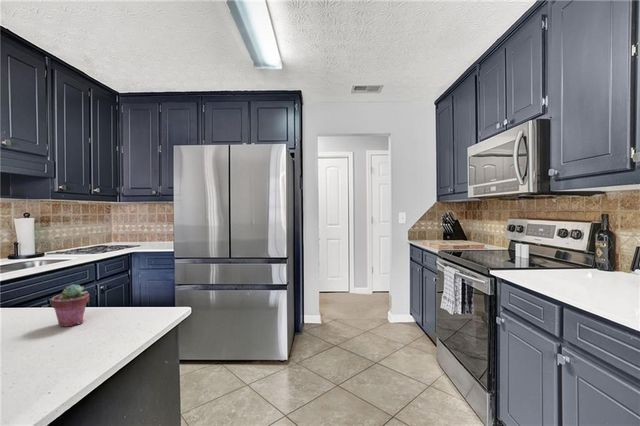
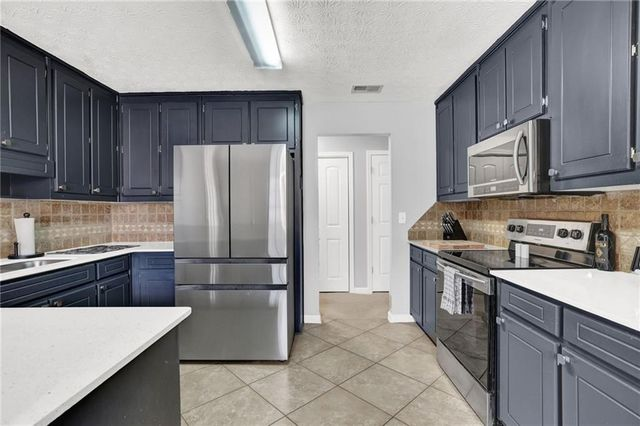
- potted succulent (71, 303)
